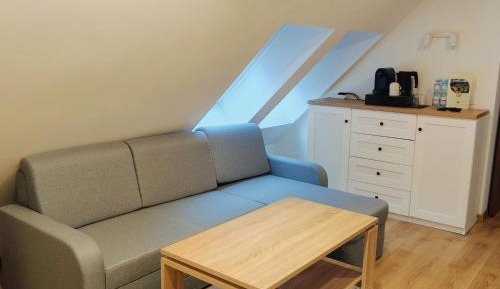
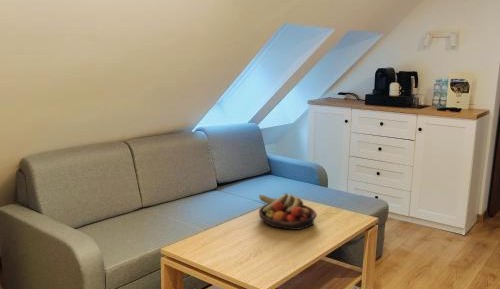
+ fruit bowl (286, 209)
